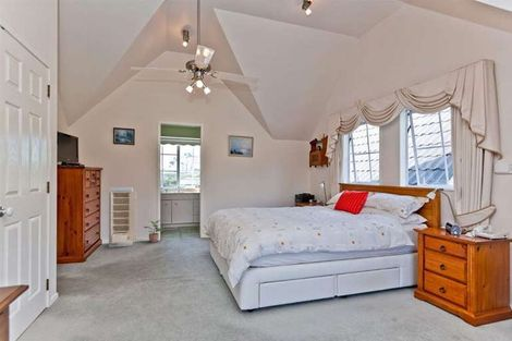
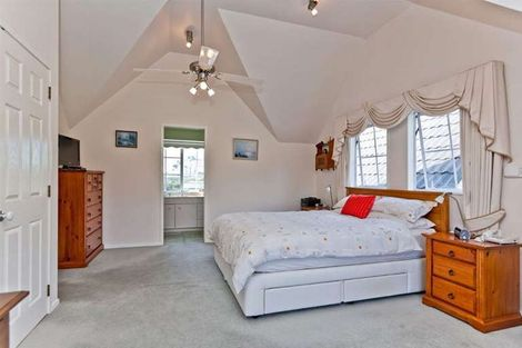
- potted plant (154, 230)
- storage cabinet (123, 216)
